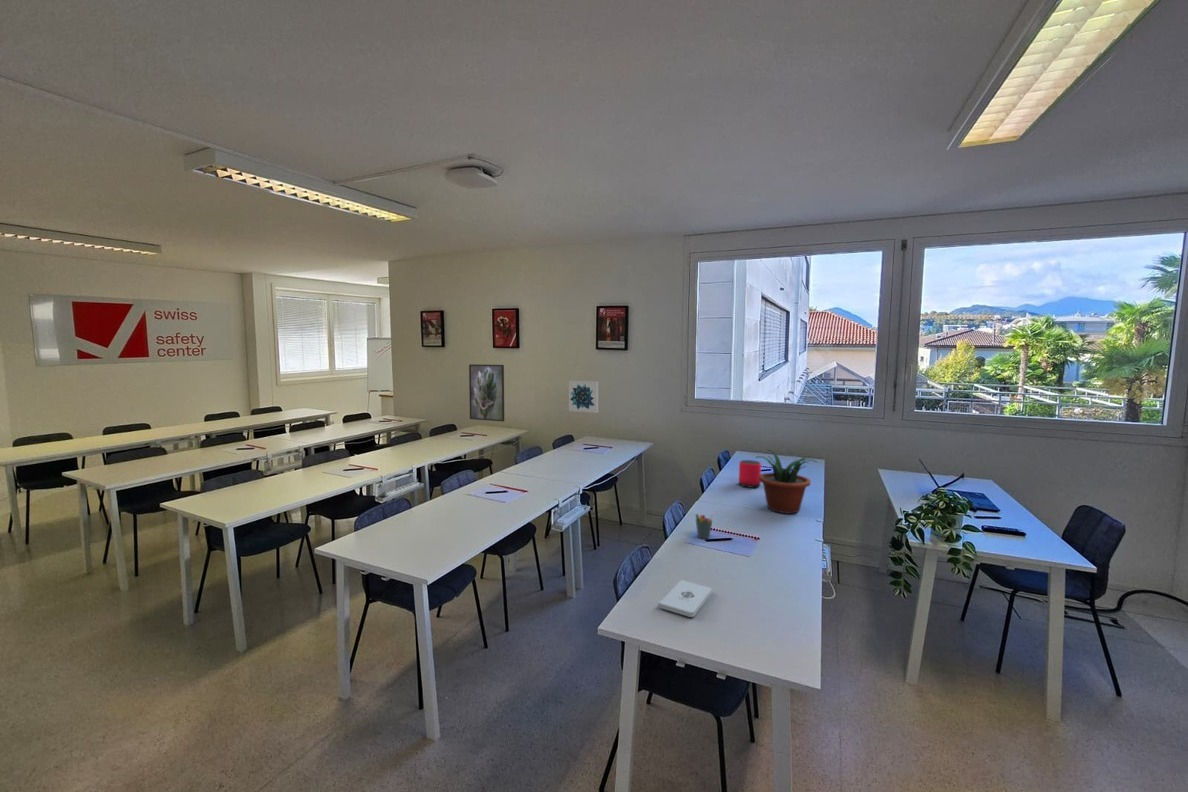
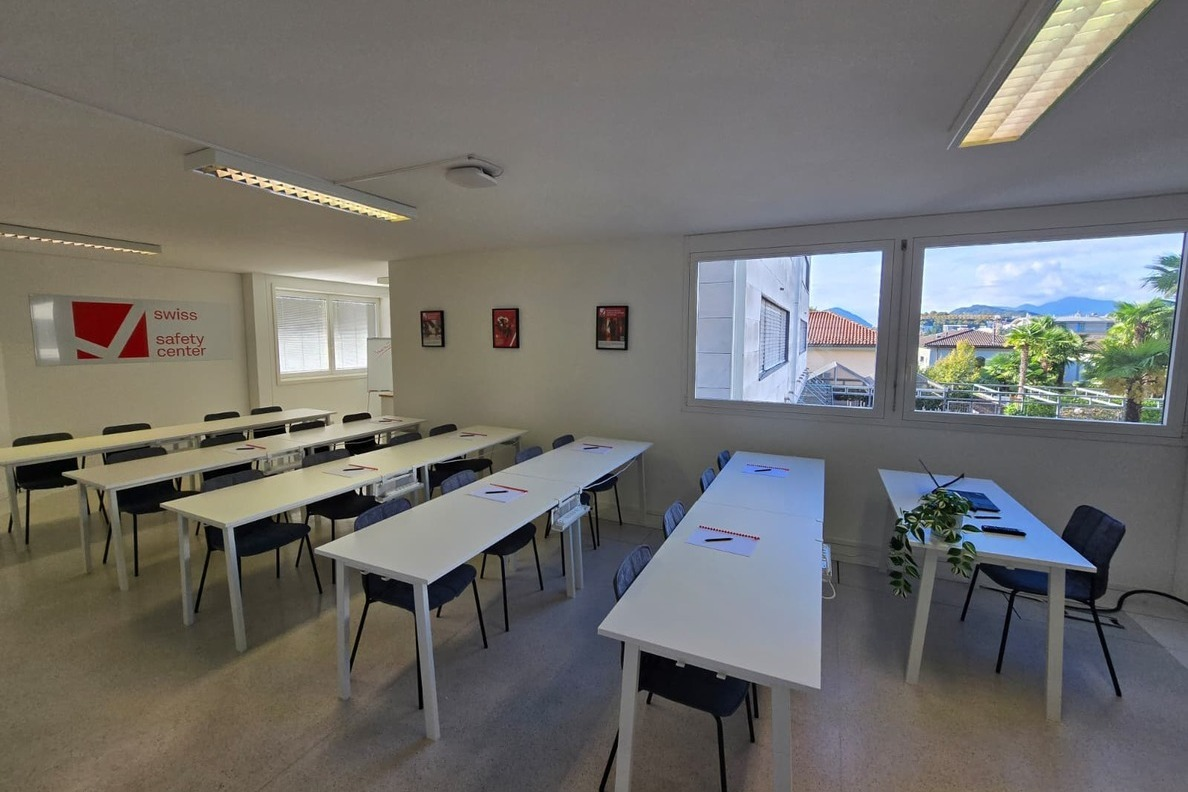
- pen holder (703, 524)
- speaker (749, 473)
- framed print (486, 392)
- wall art (583, 396)
- potted plant (786, 481)
- notepad (686, 597)
